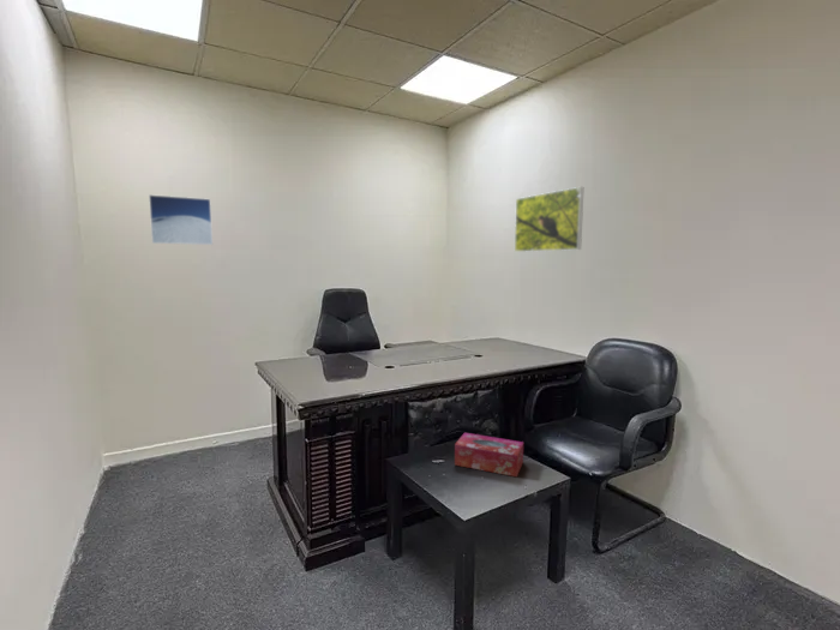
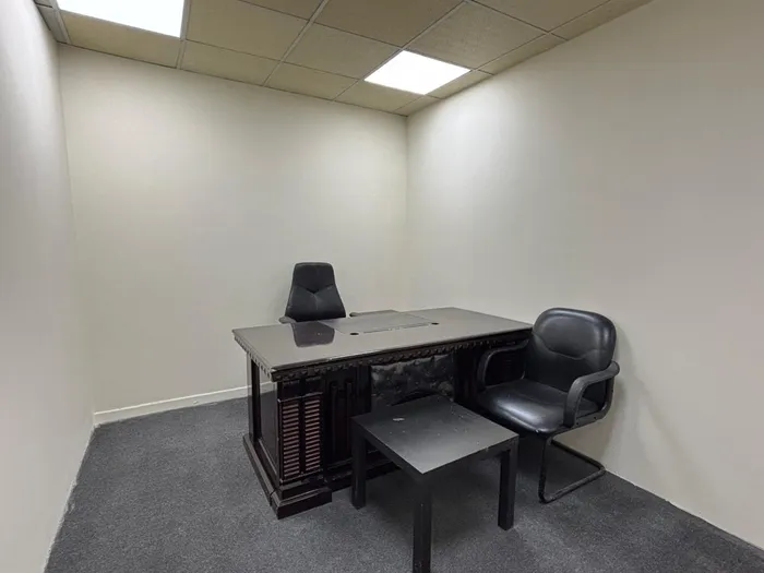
- tissue box (488, 452)
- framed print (546, 222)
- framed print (181, 220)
